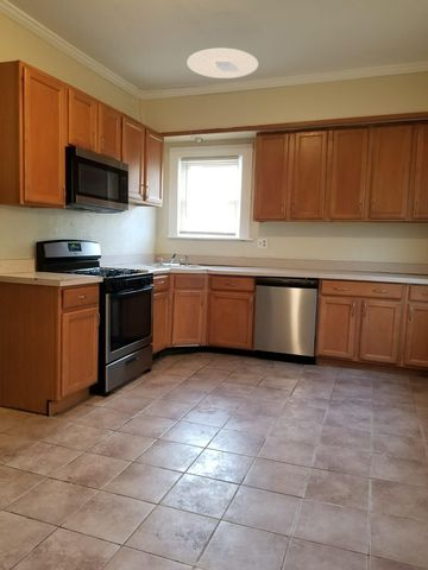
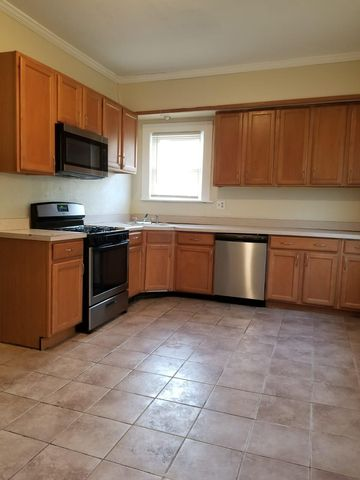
- ceiling light (222, 61)
